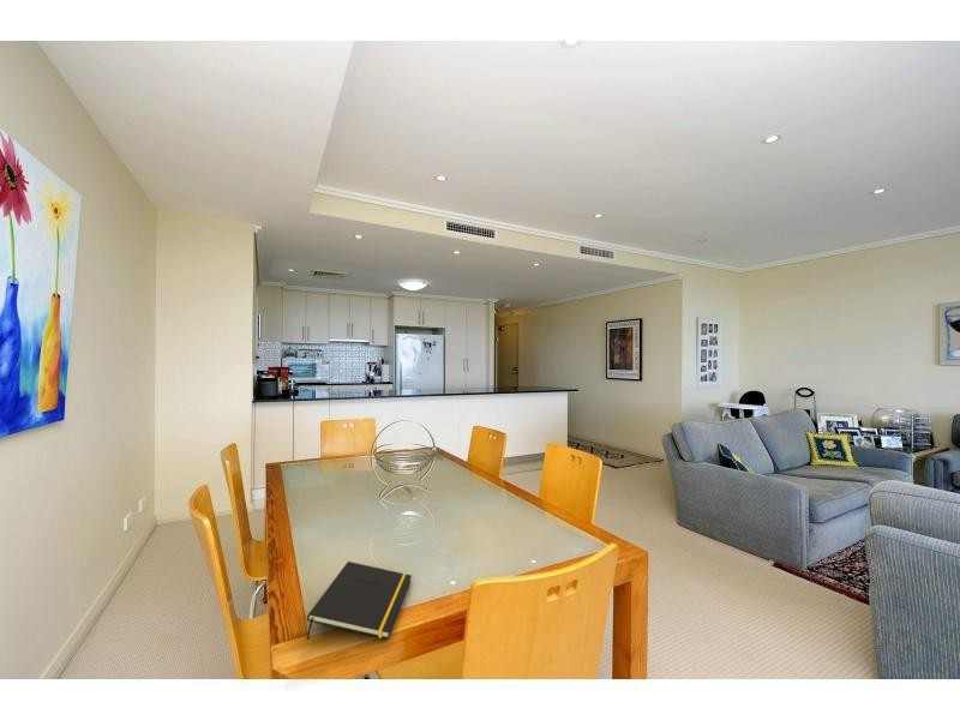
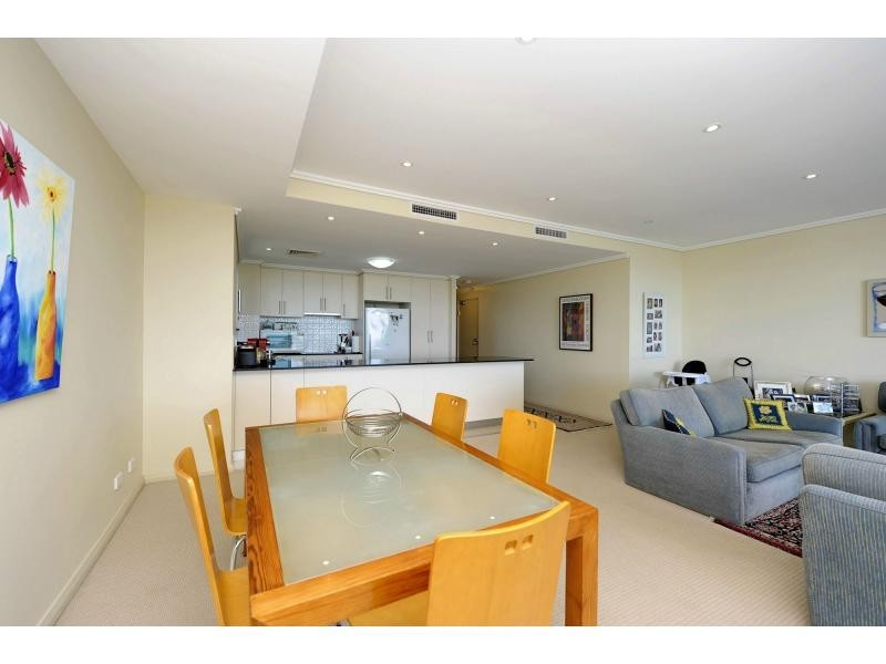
- notepad (365, 595)
